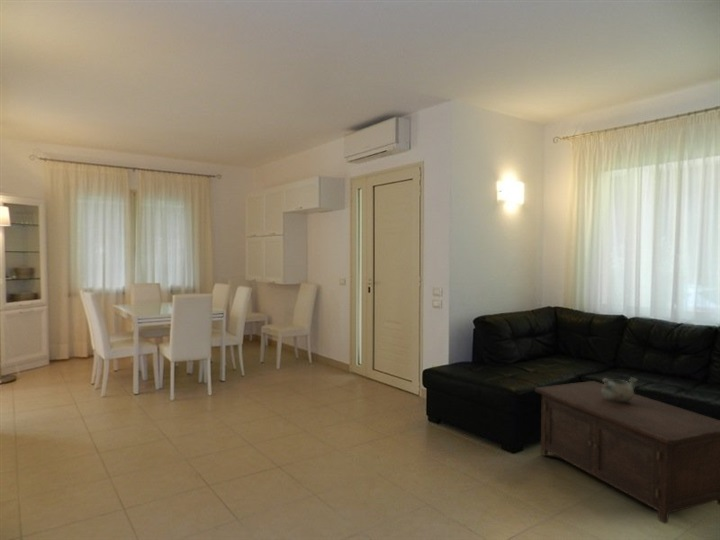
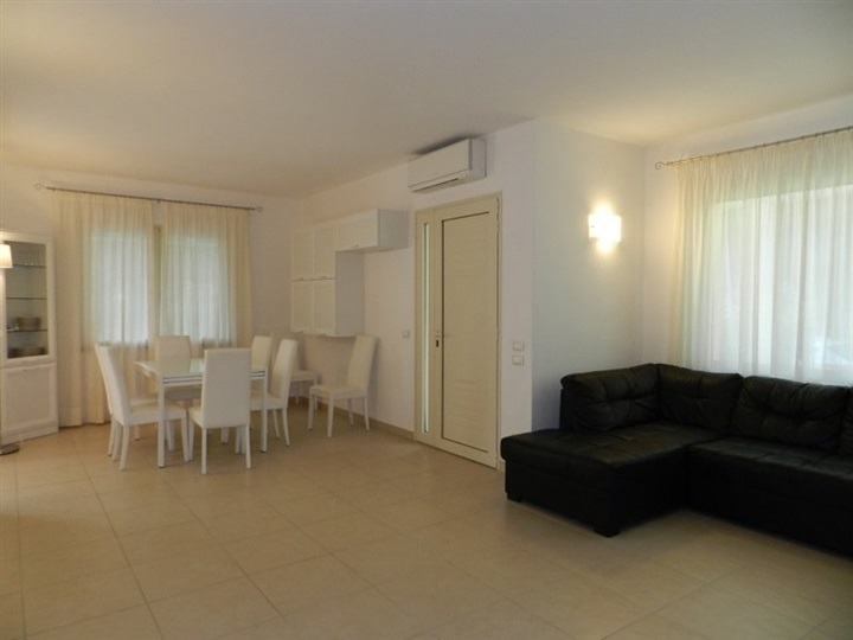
- decorative bowl (618, 388)
- cabinet (623, 441)
